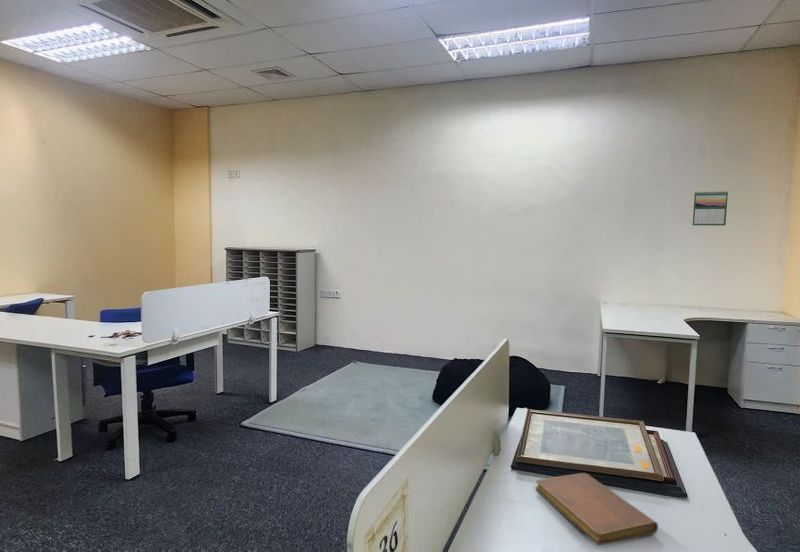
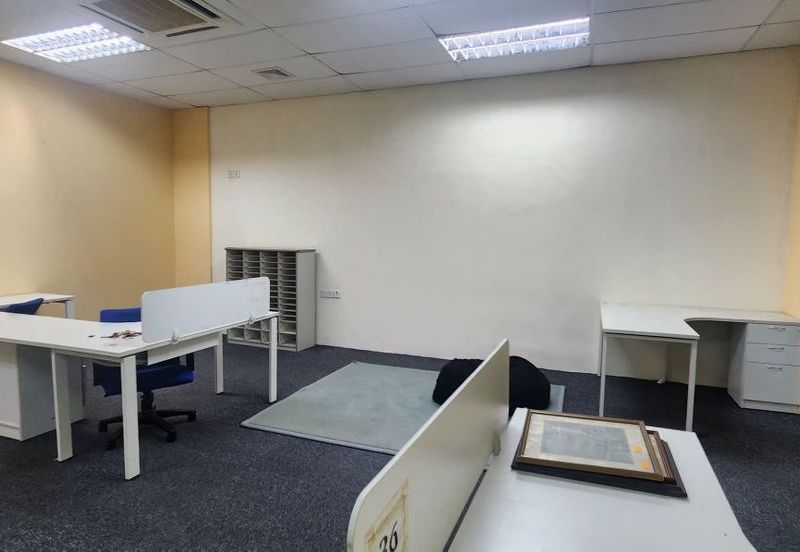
- calendar (709, 208)
- notebook (591, 504)
